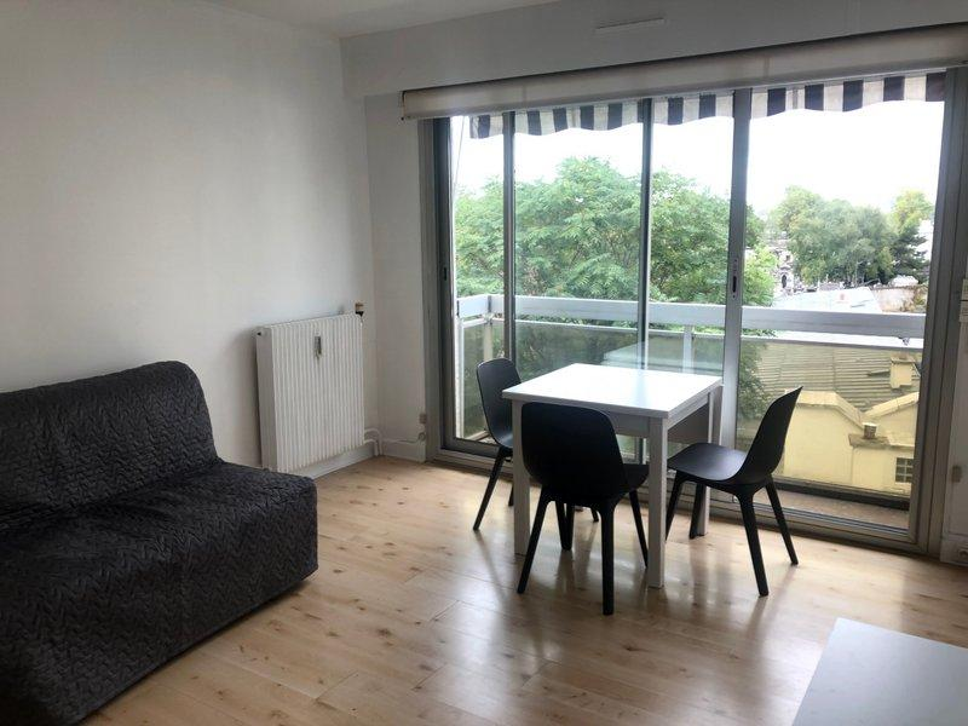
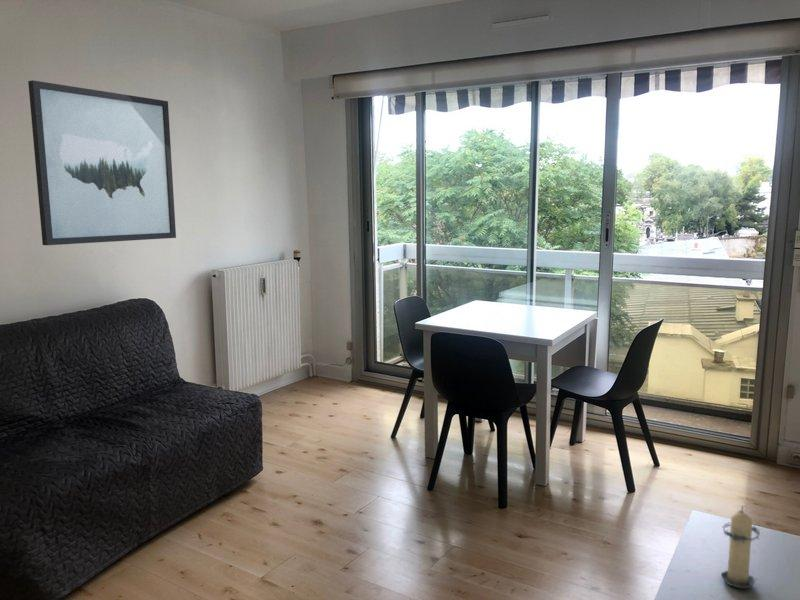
+ wall art (109, 167)
+ candle (740, 544)
